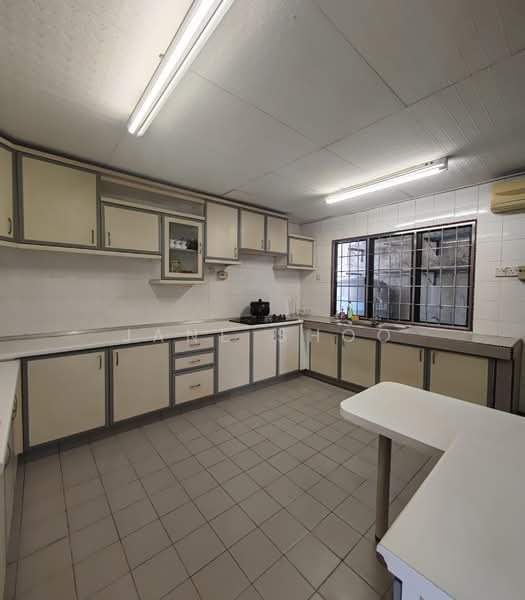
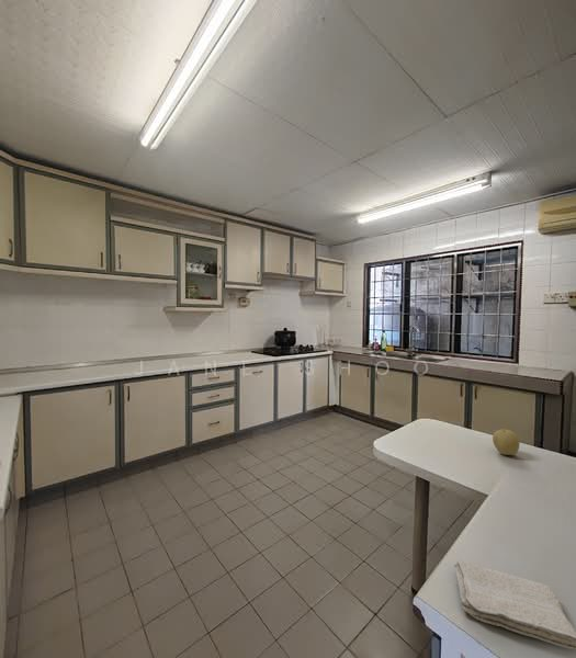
+ washcloth (508, 598)
+ fruit (505, 441)
